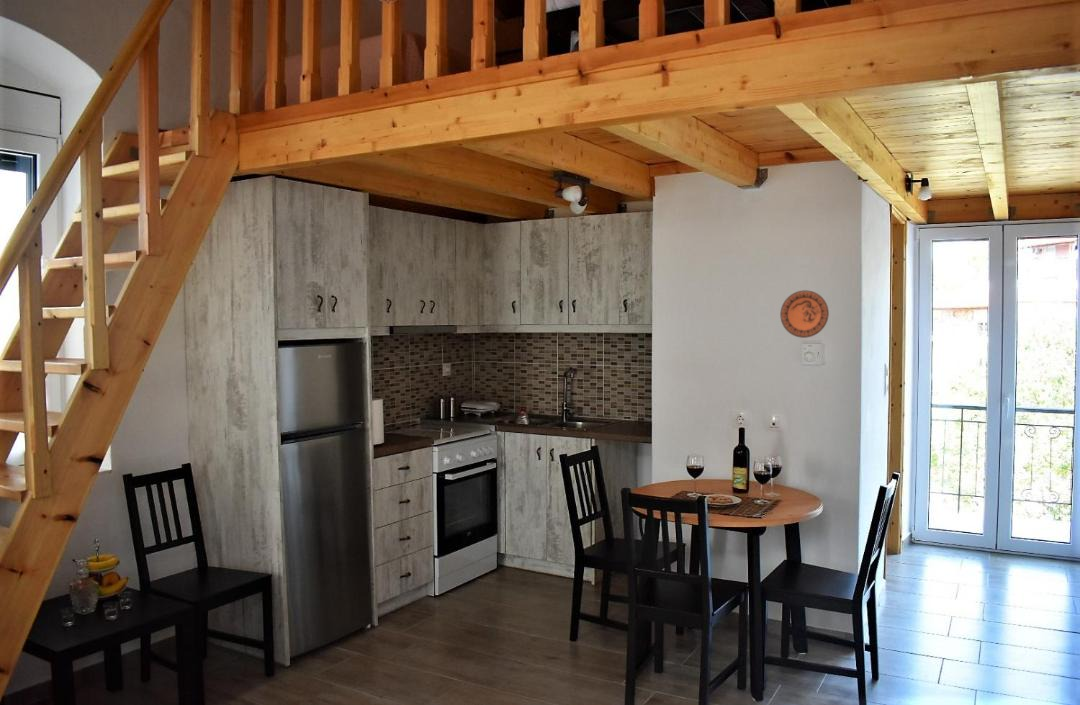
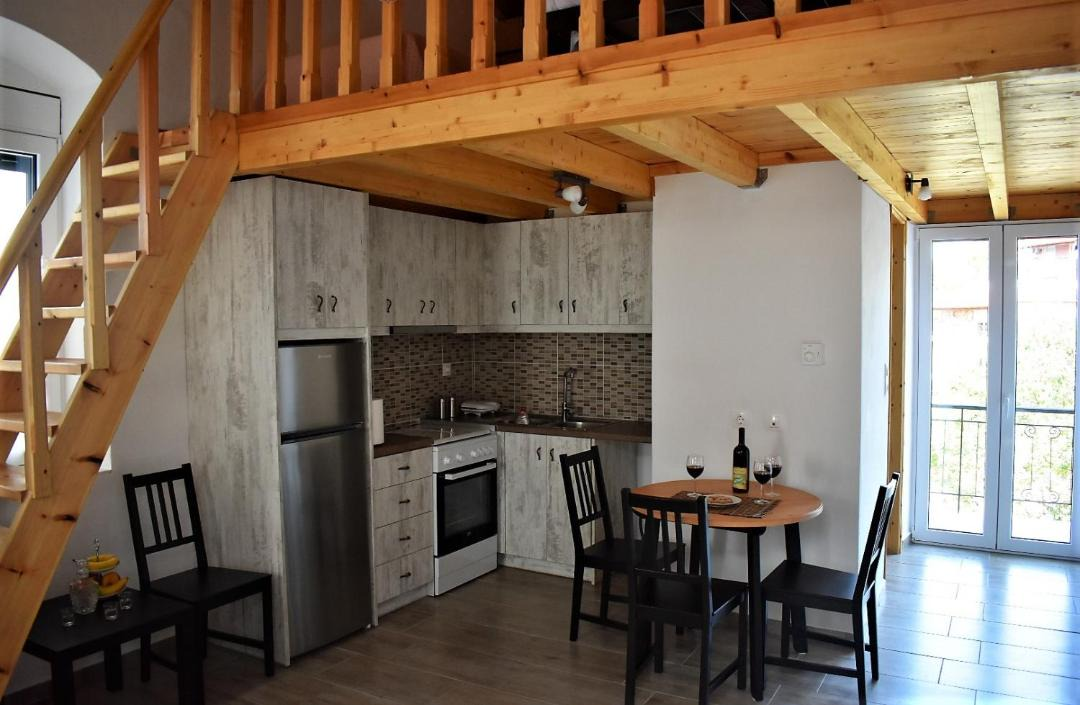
- decorative plate (804, 314)
